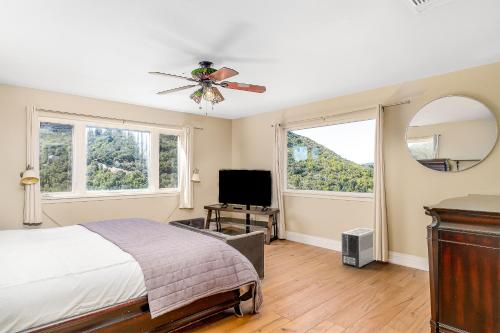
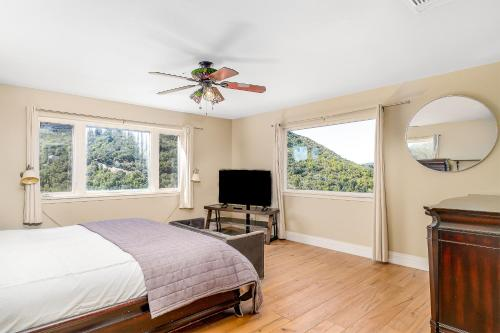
- air purifier (360, 246)
